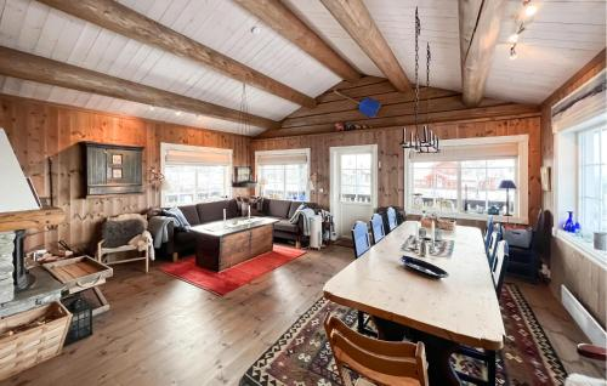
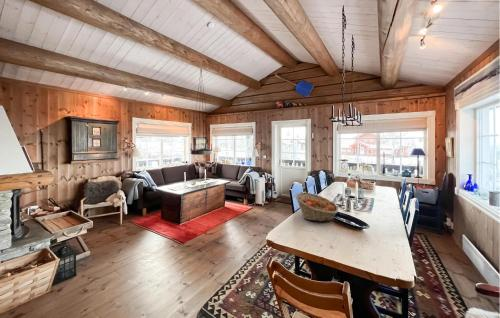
+ fruit basket (316, 205)
